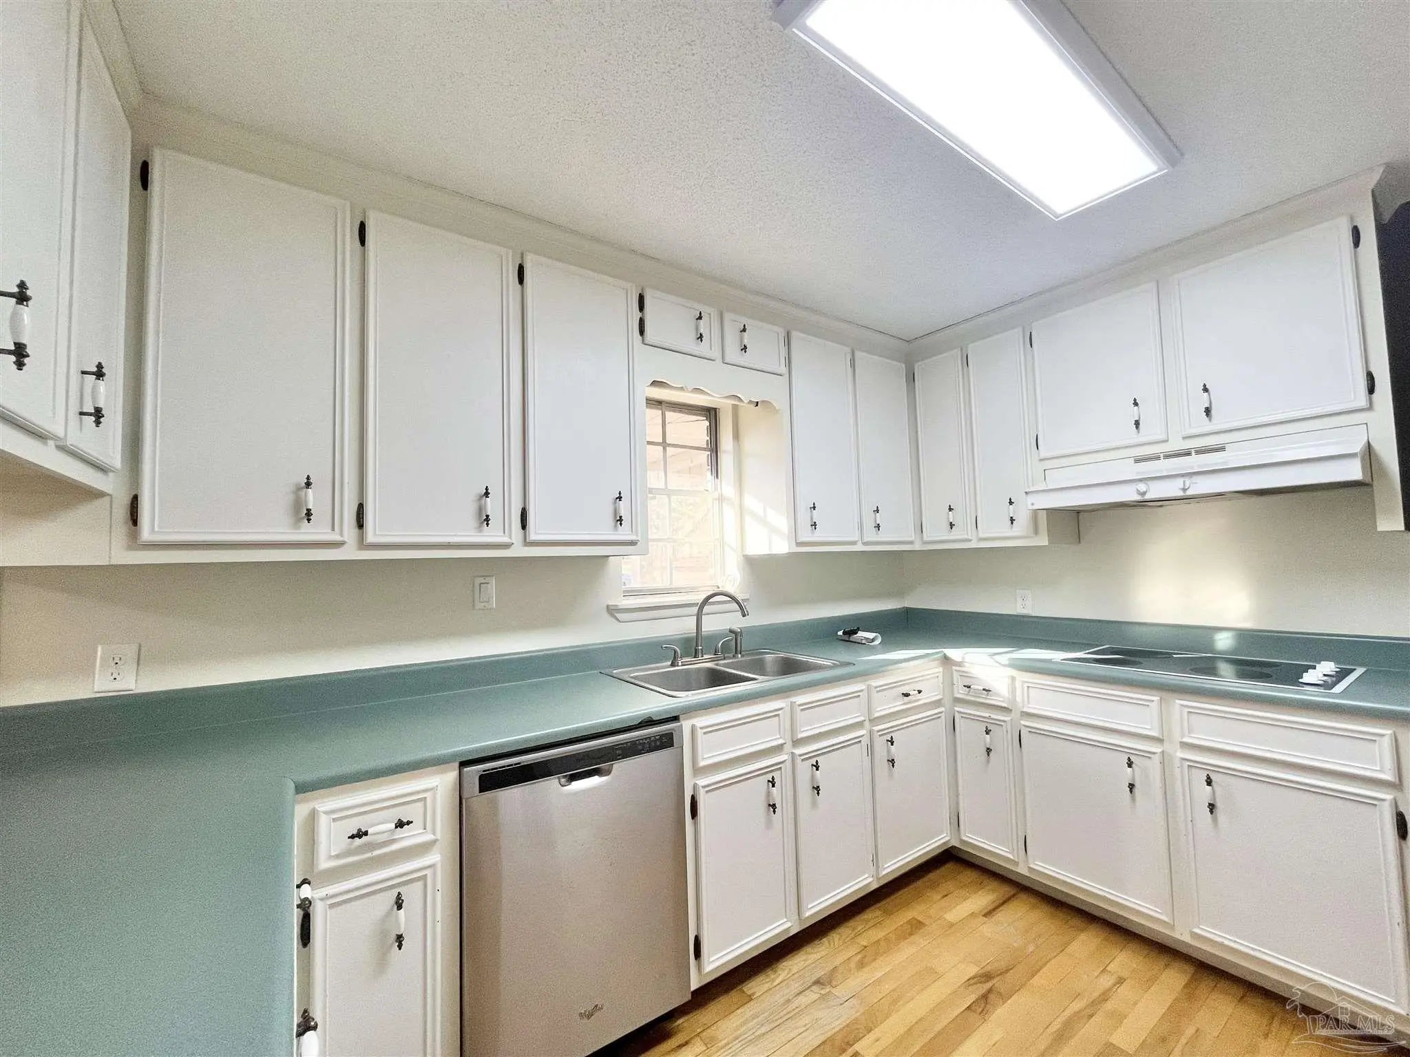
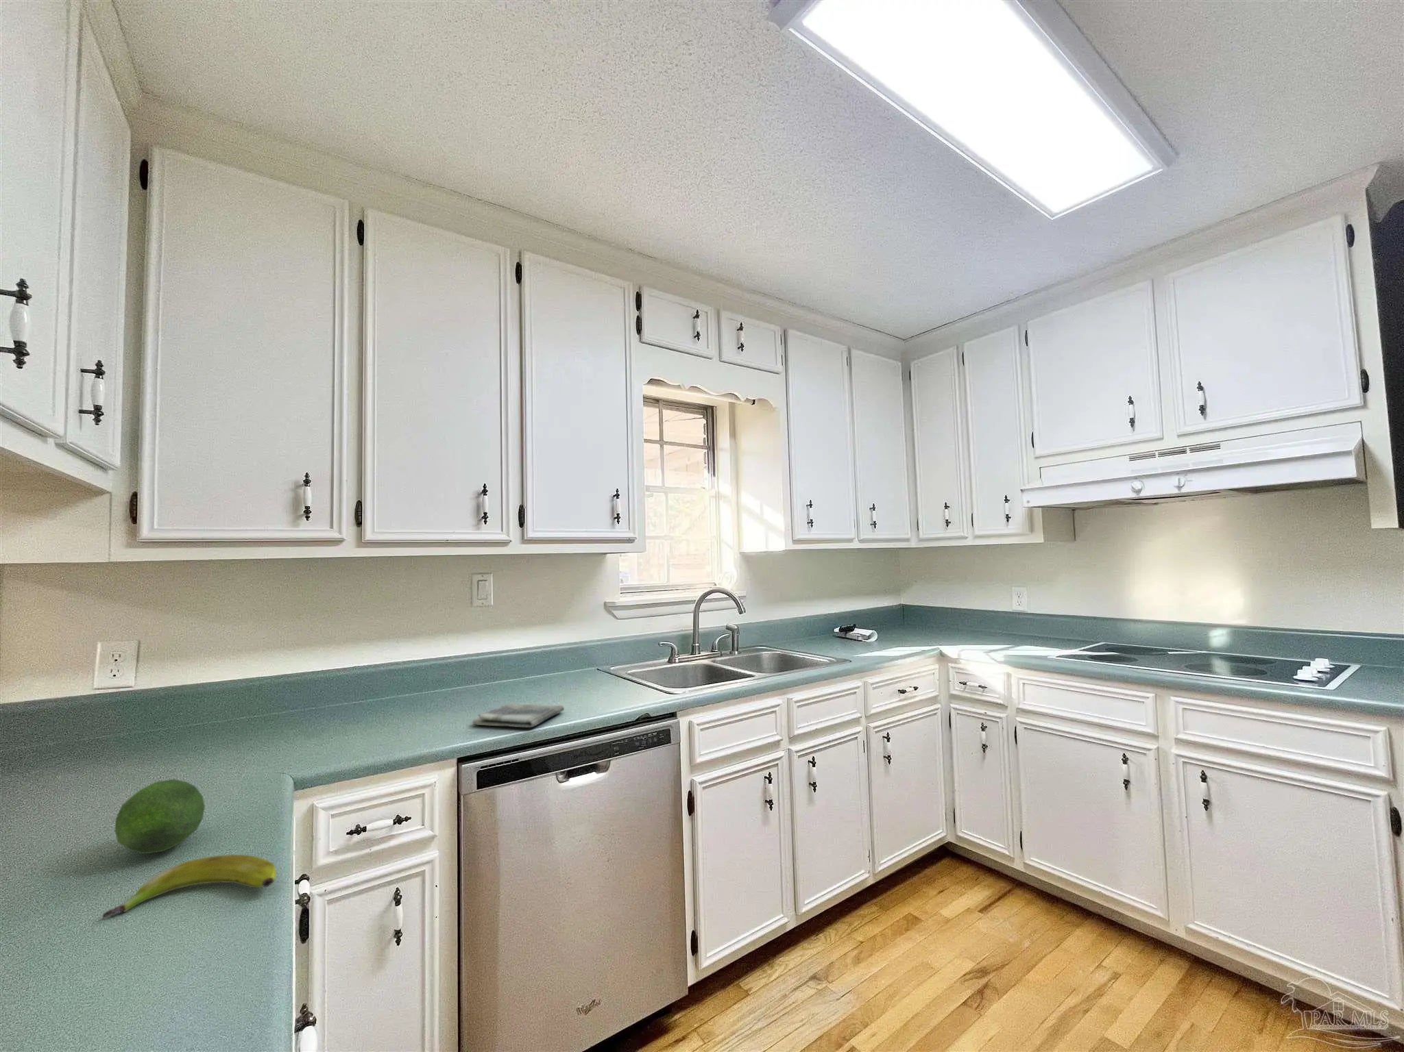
+ fruit (165, 812)
+ banana (207, 879)
+ dish towel (518, 713)
